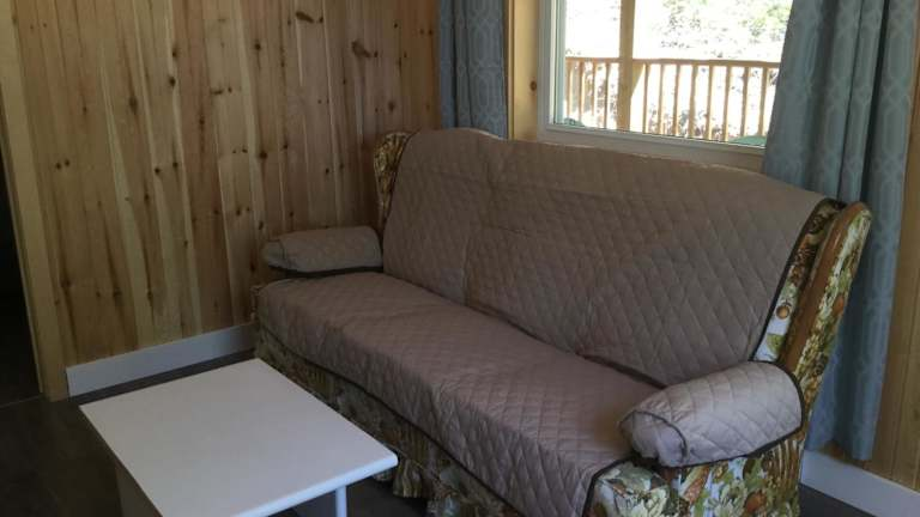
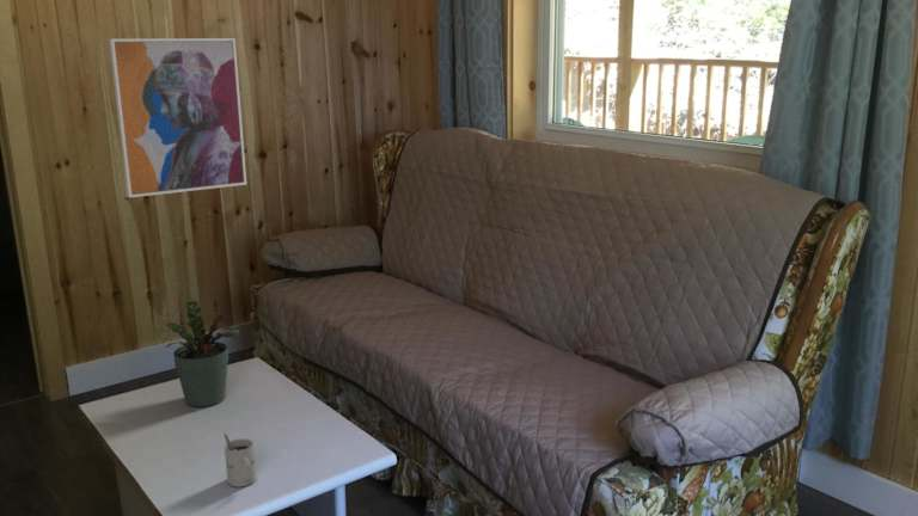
+ potted plant (204, 349)
+ wall art (182, 116)
+ mug (240, 455)
